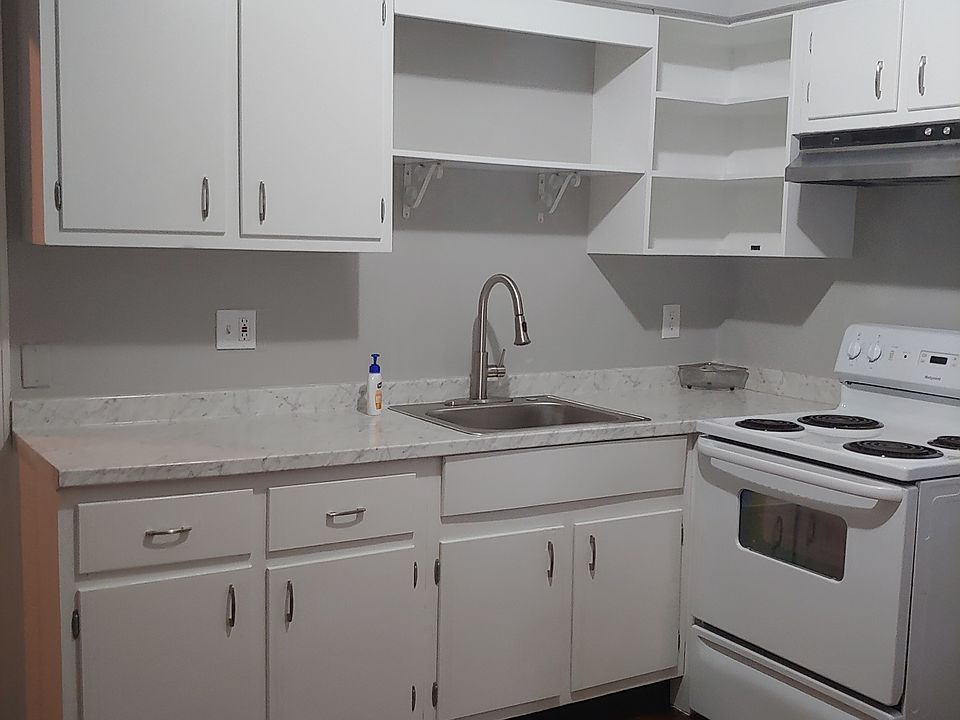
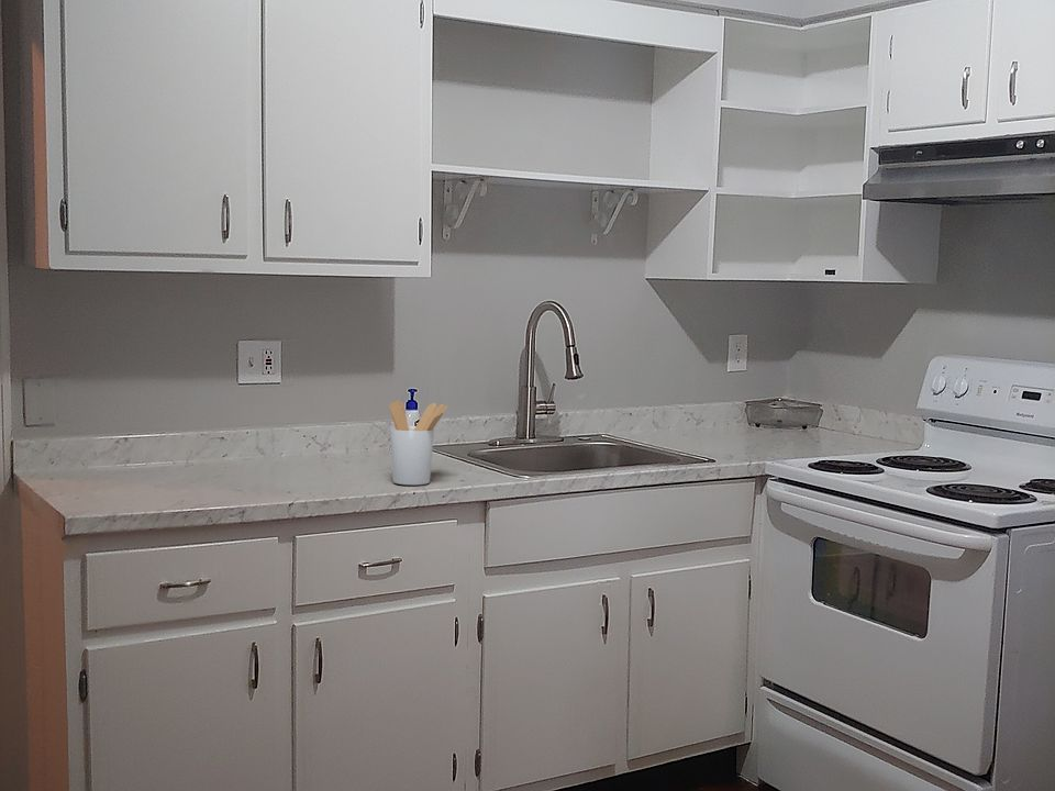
+ utensil holder (420, 441)
